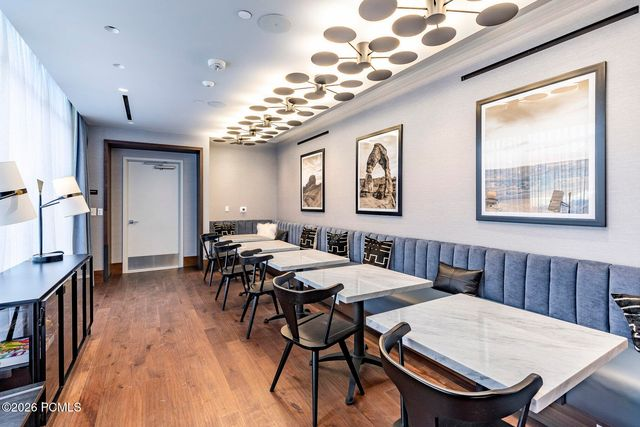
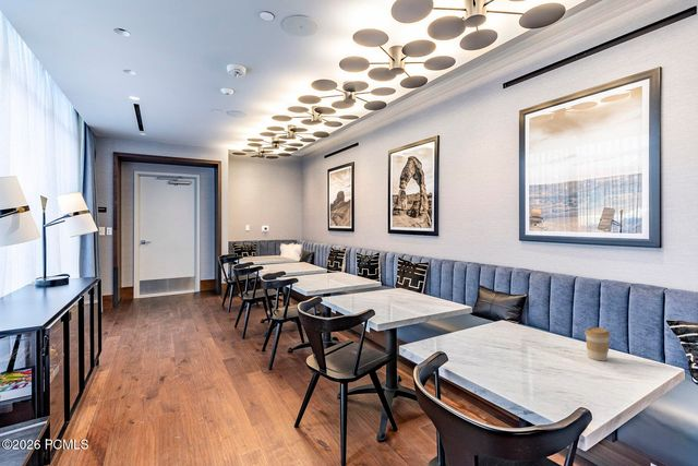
+ coffee cup (597, 343)
